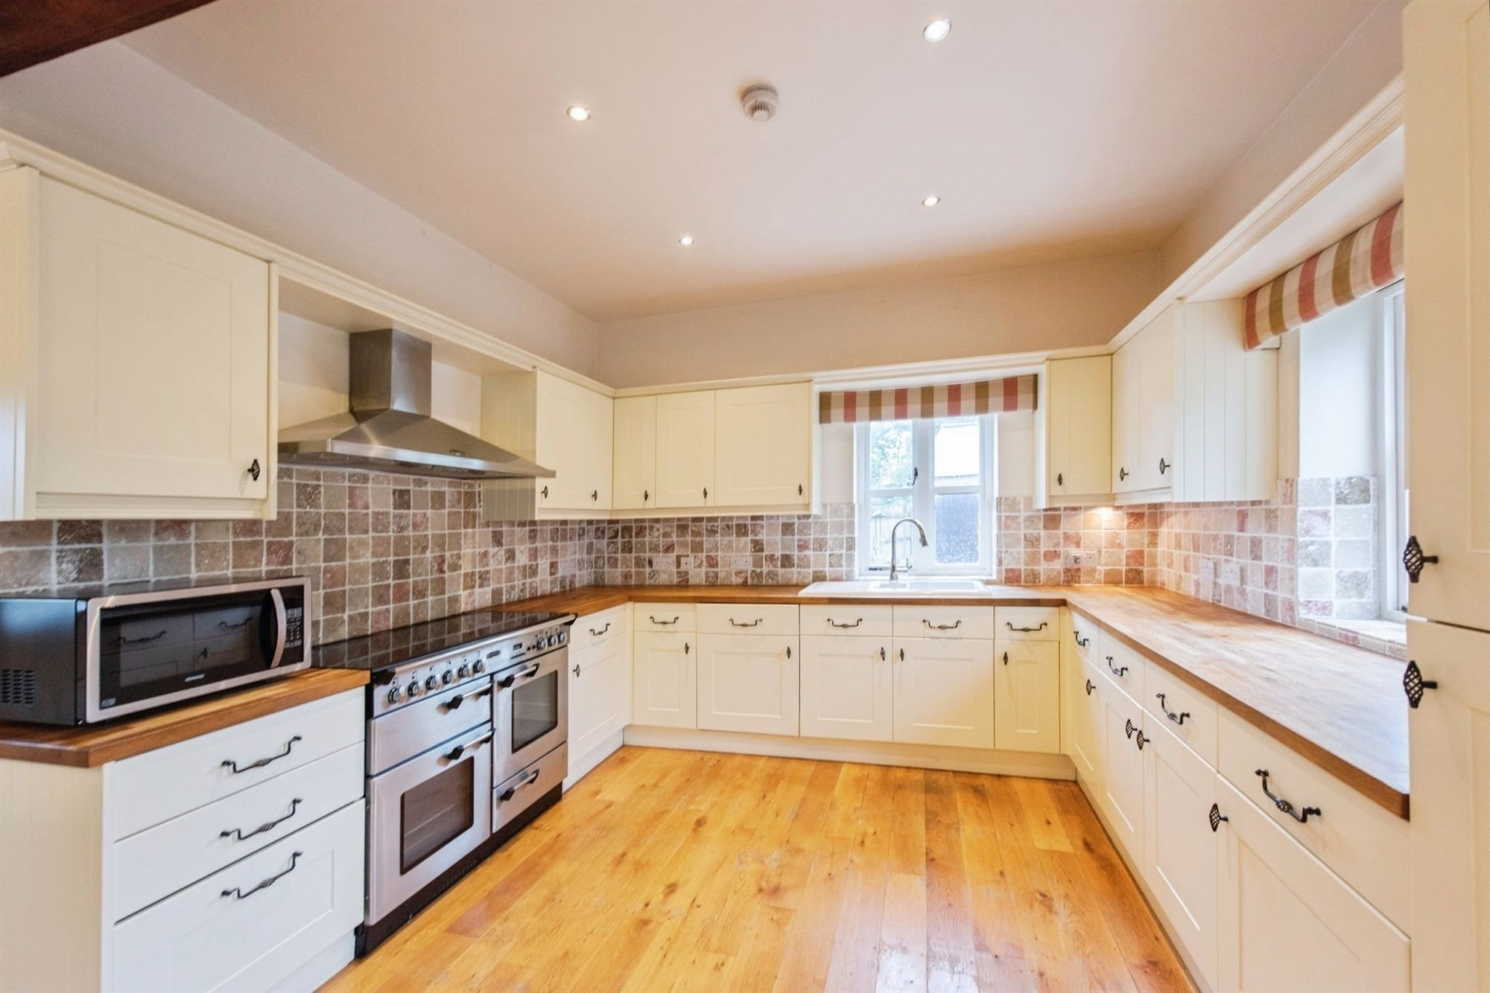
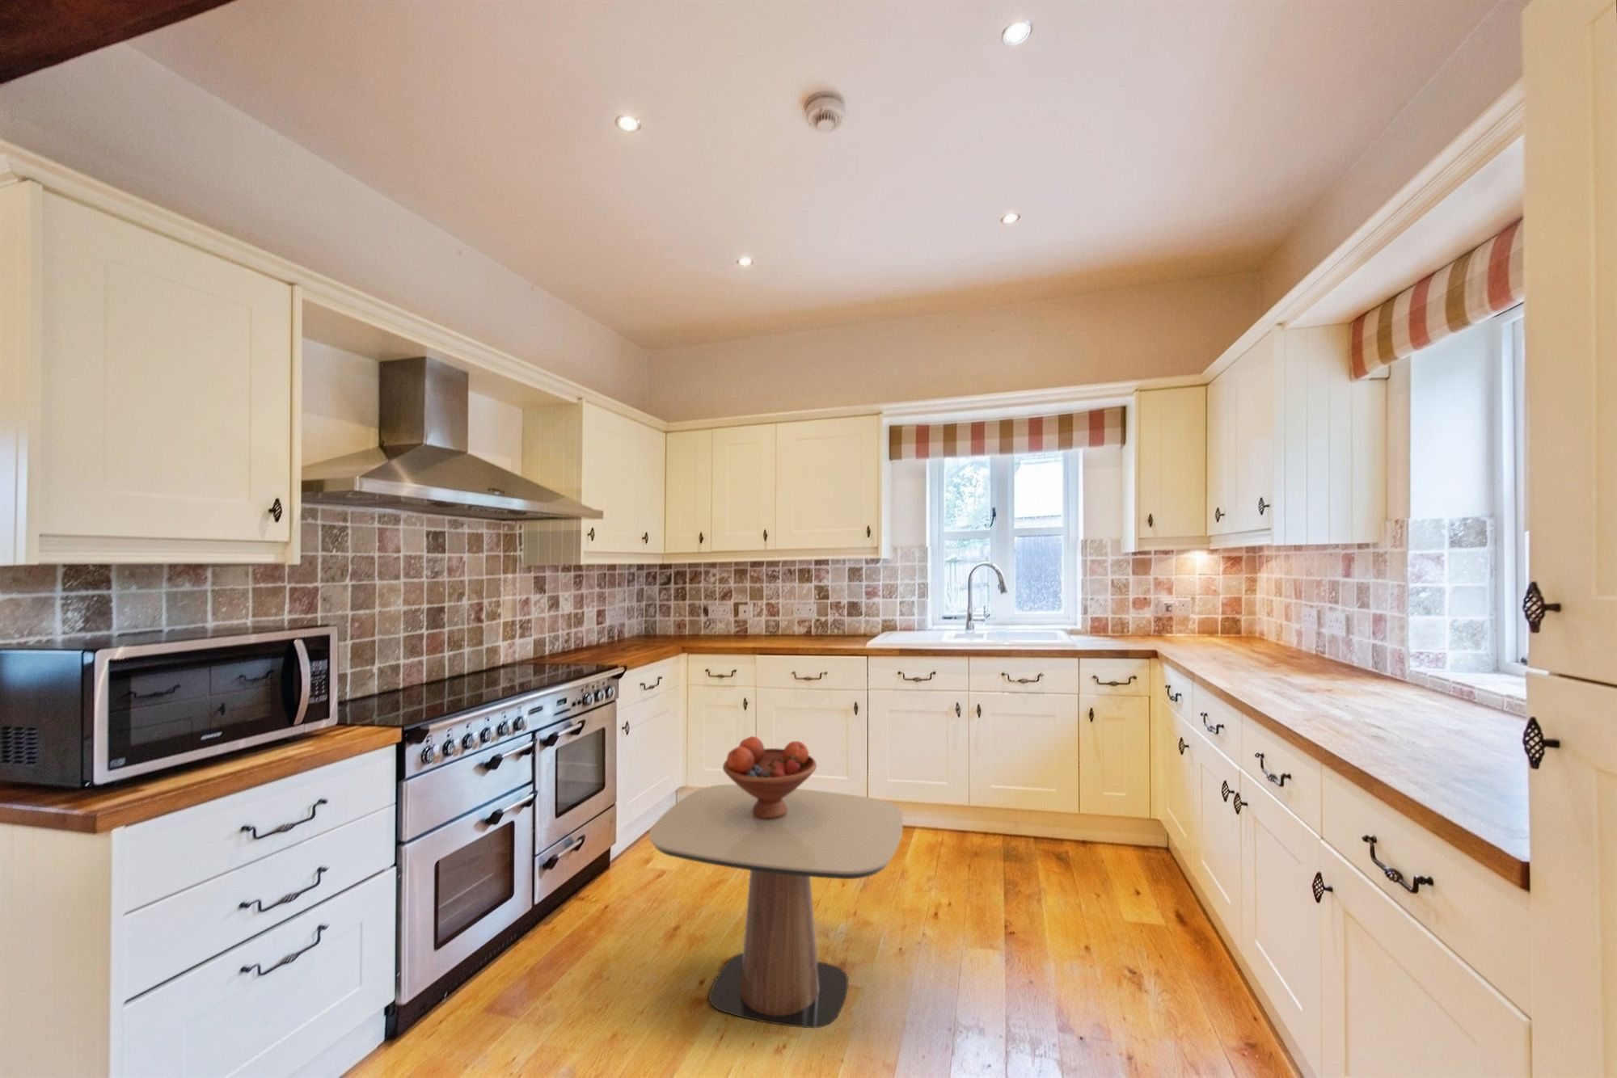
+ fruit bowl (770, 777)
+ side table (780, 904)
